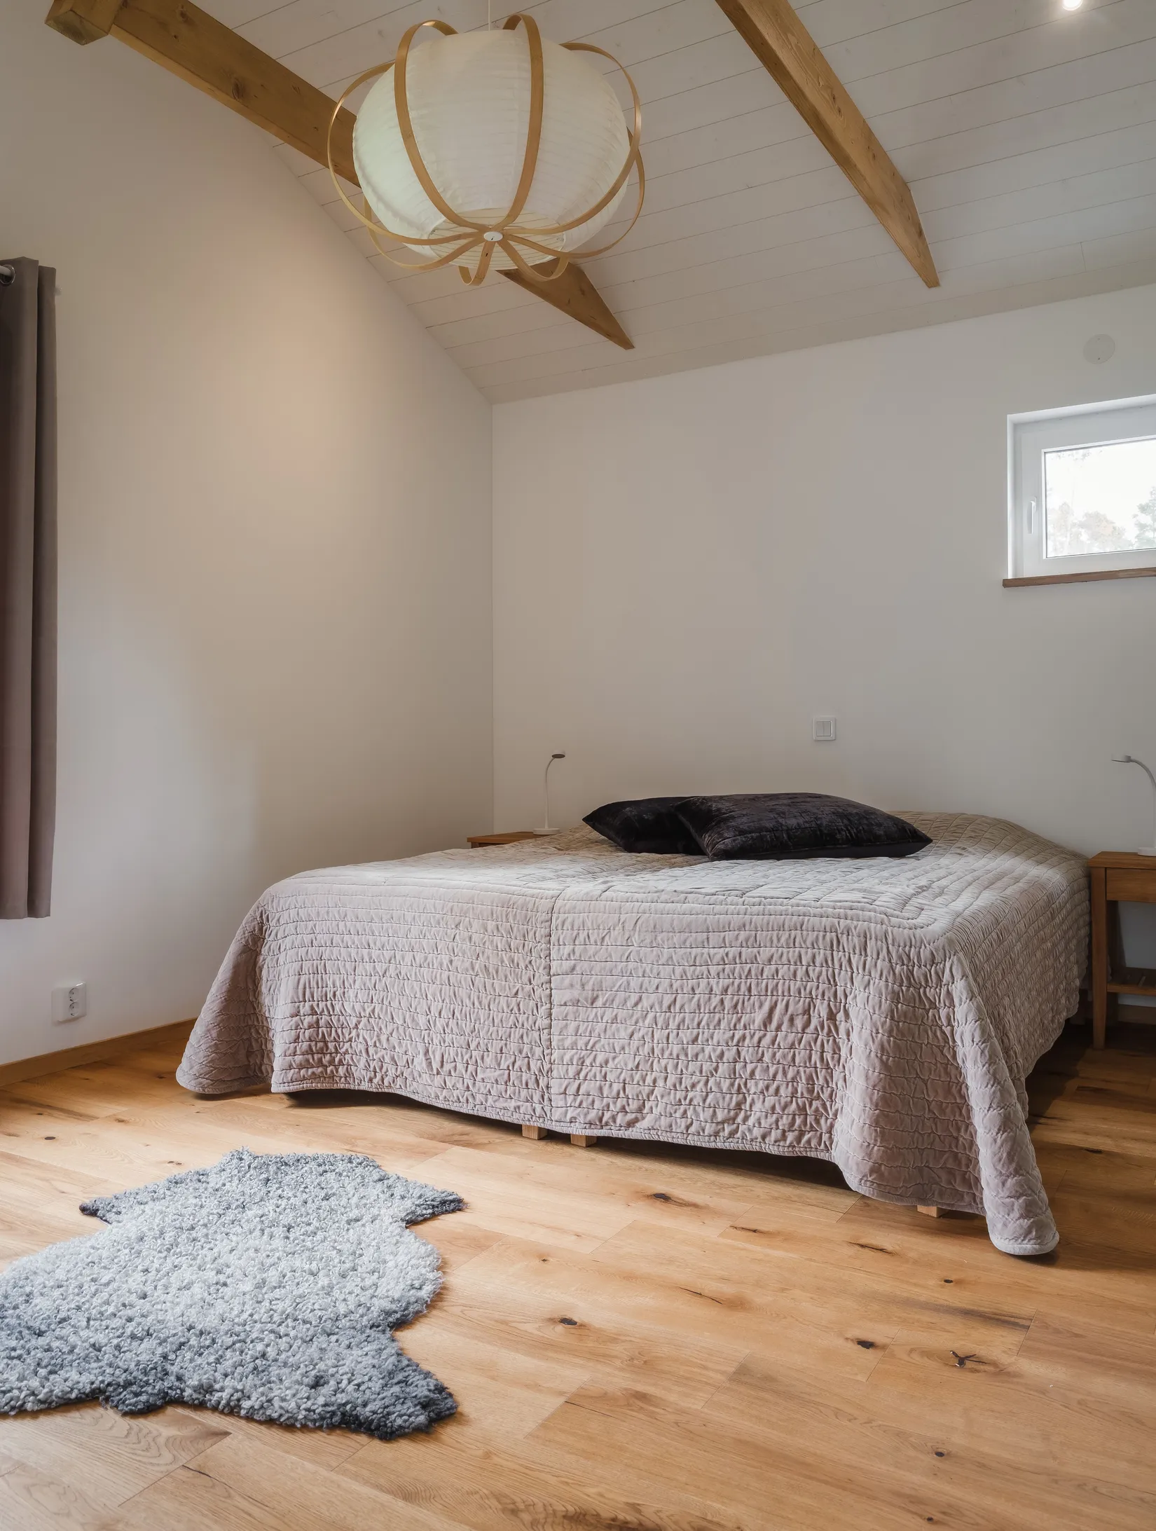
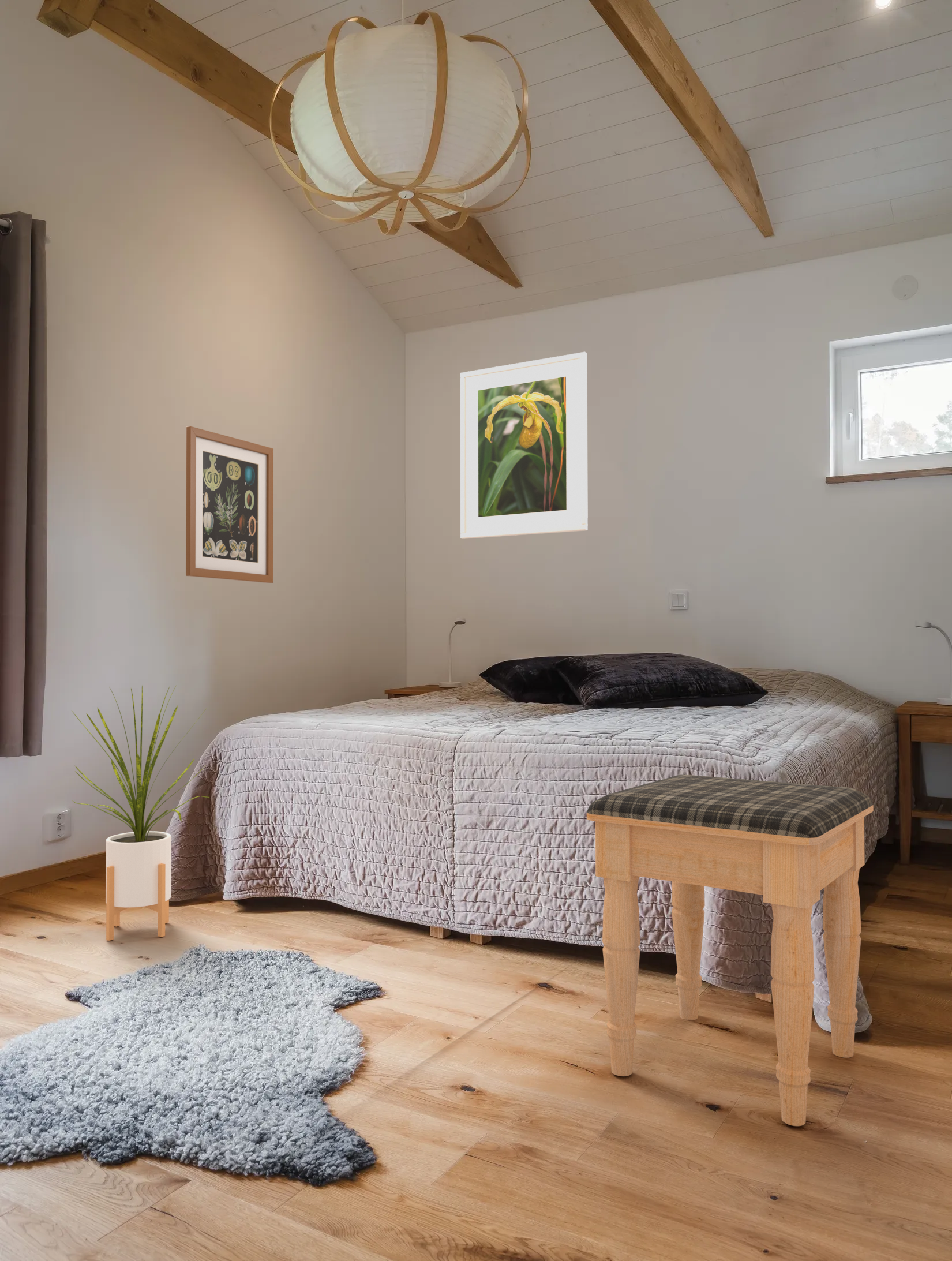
+ footstool (703, 925)
+ wall art (232, 508)
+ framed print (522, 448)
+ house plant (138, 807)
